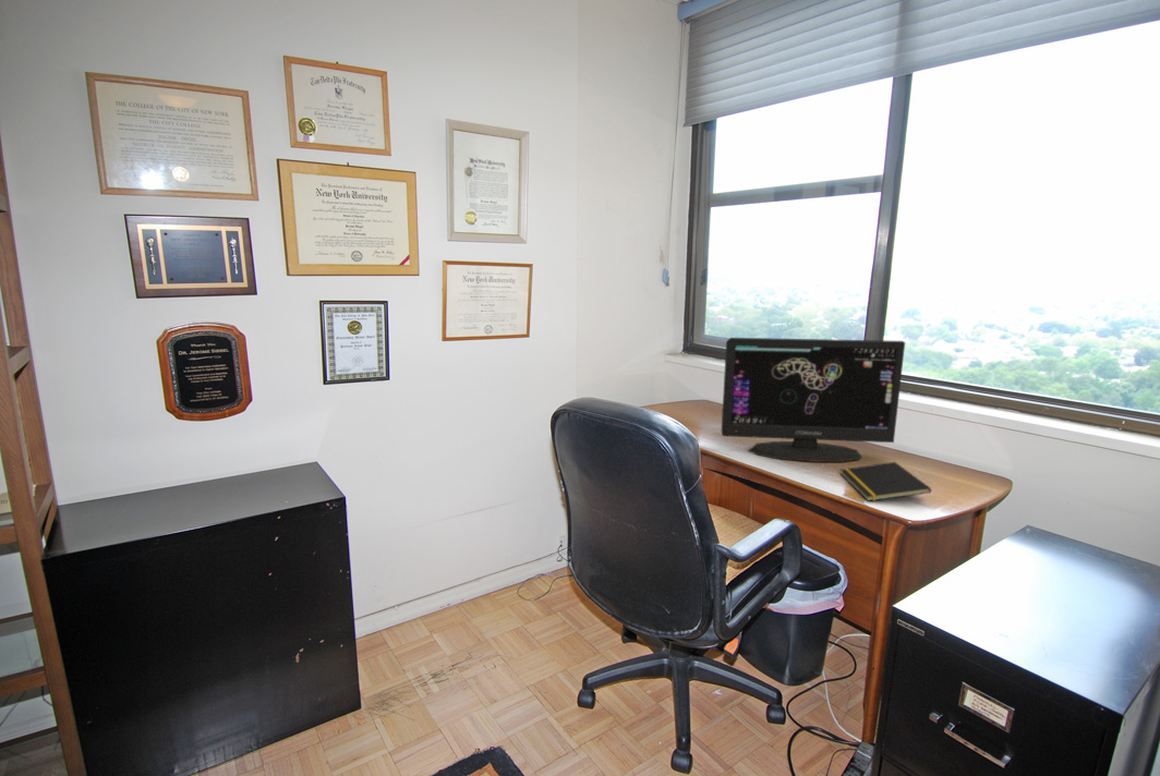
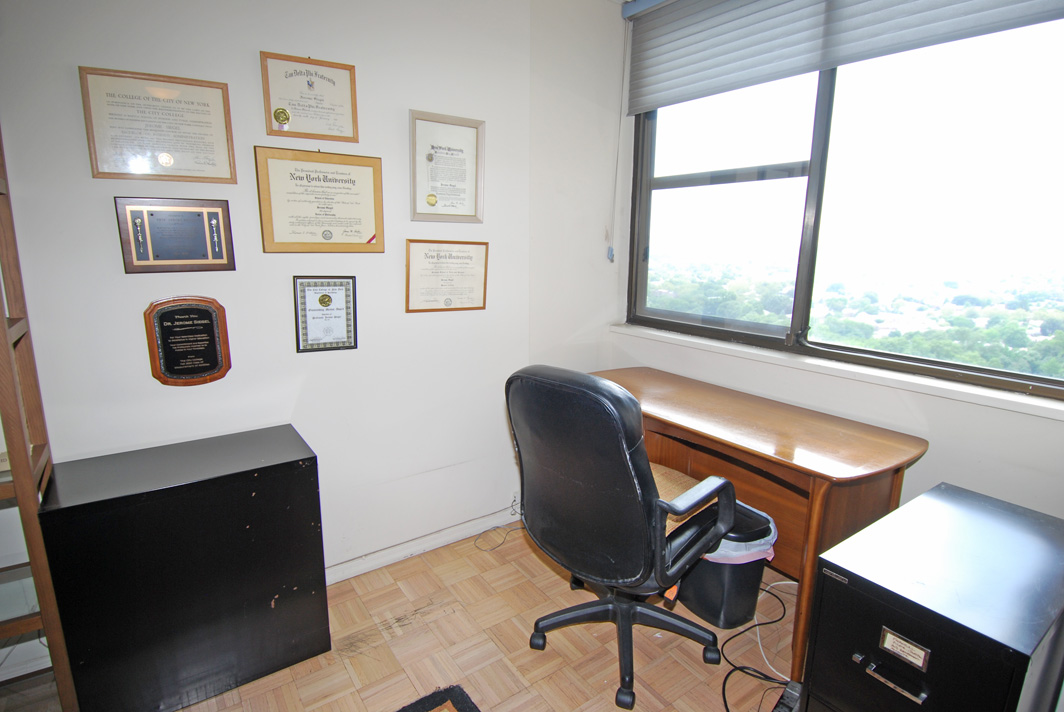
- computer monitor (808, 397)
- notepad (882, 480)
